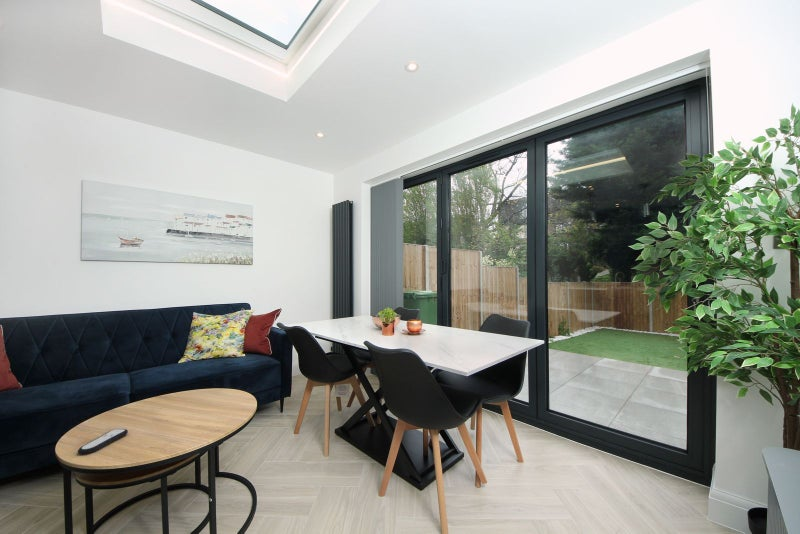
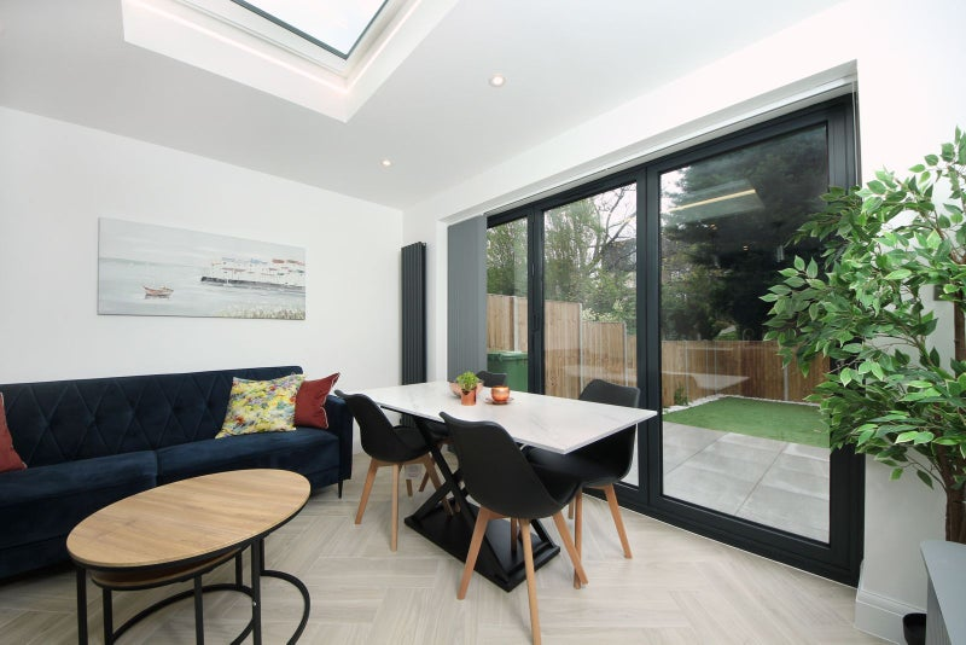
- remote control (103, 440)
